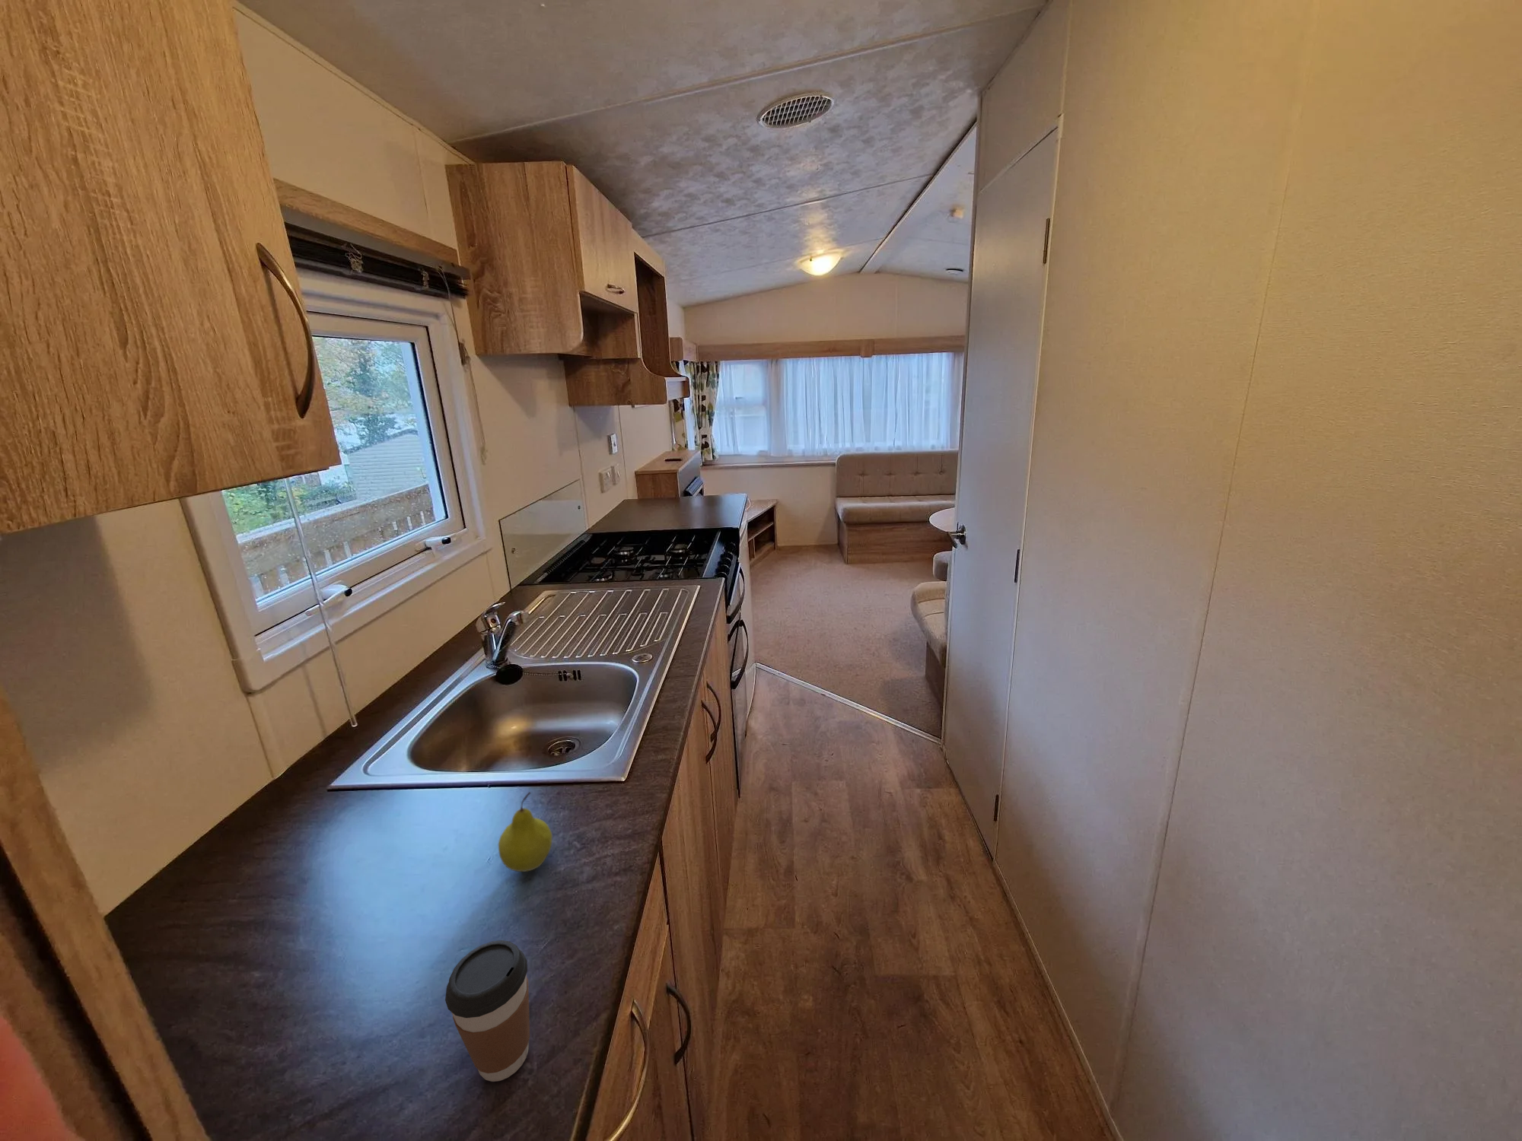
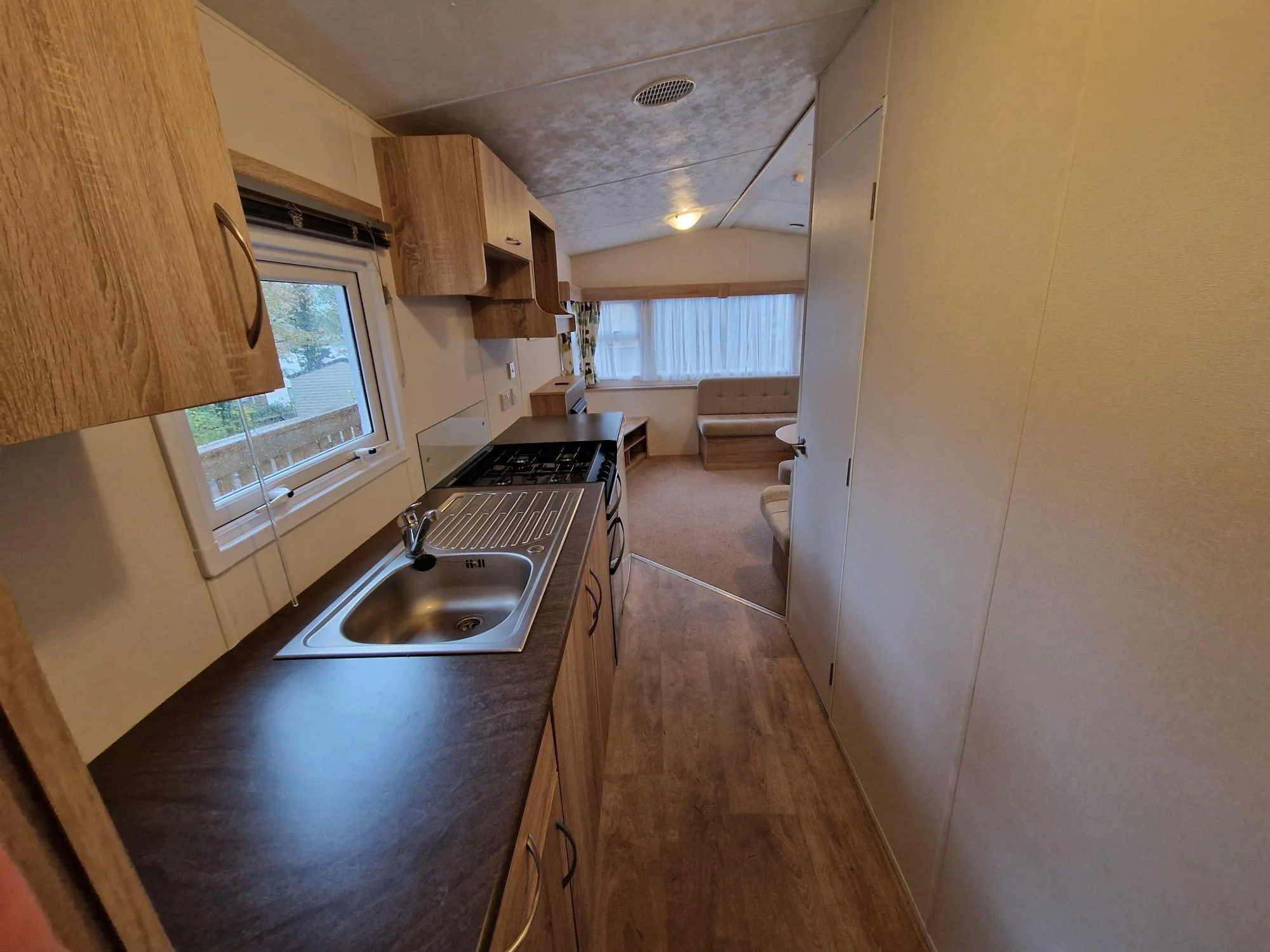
- coffee cup (495, 1013)
- fruit (523, 828)
